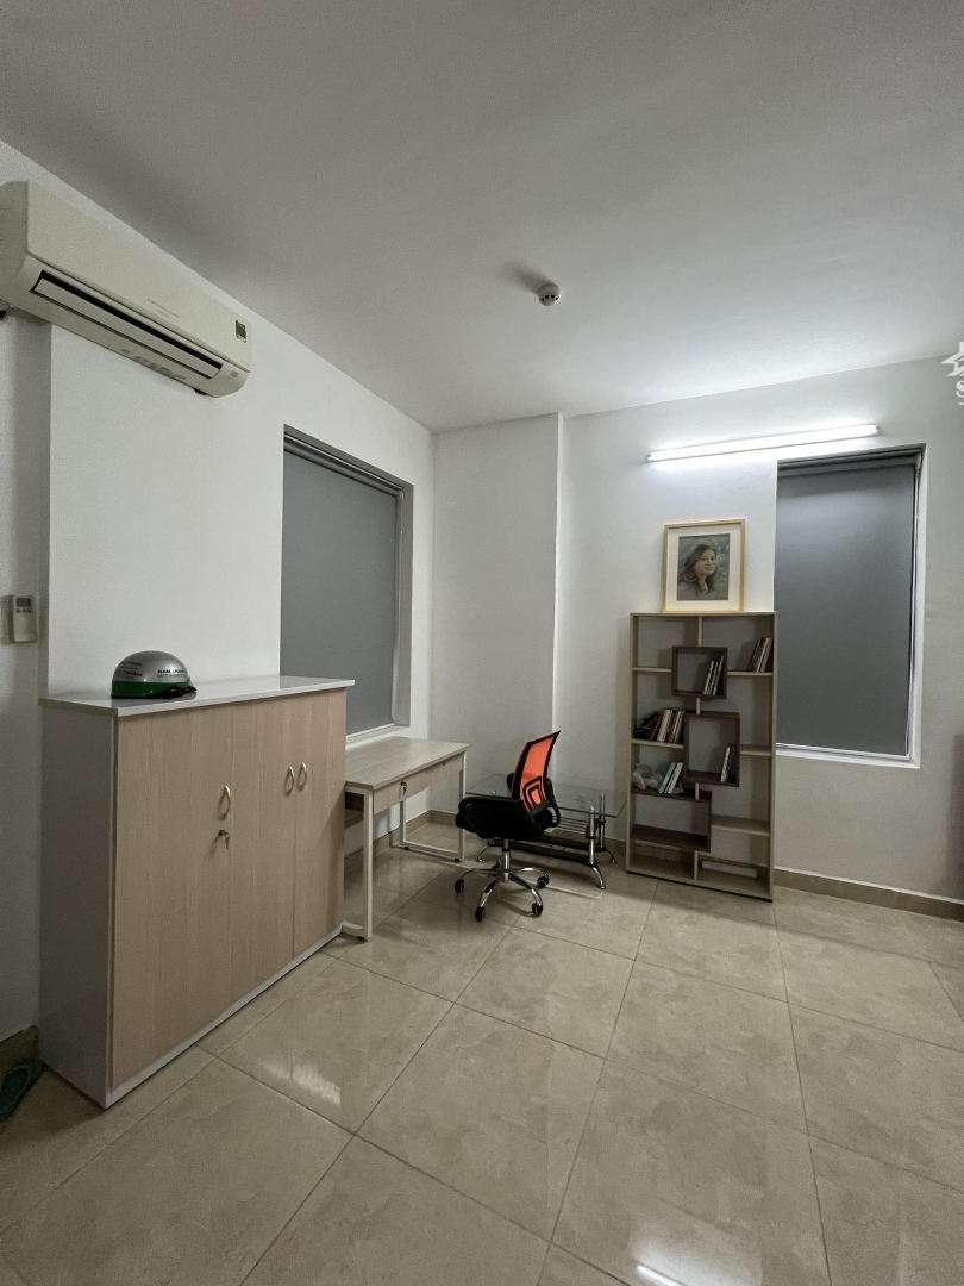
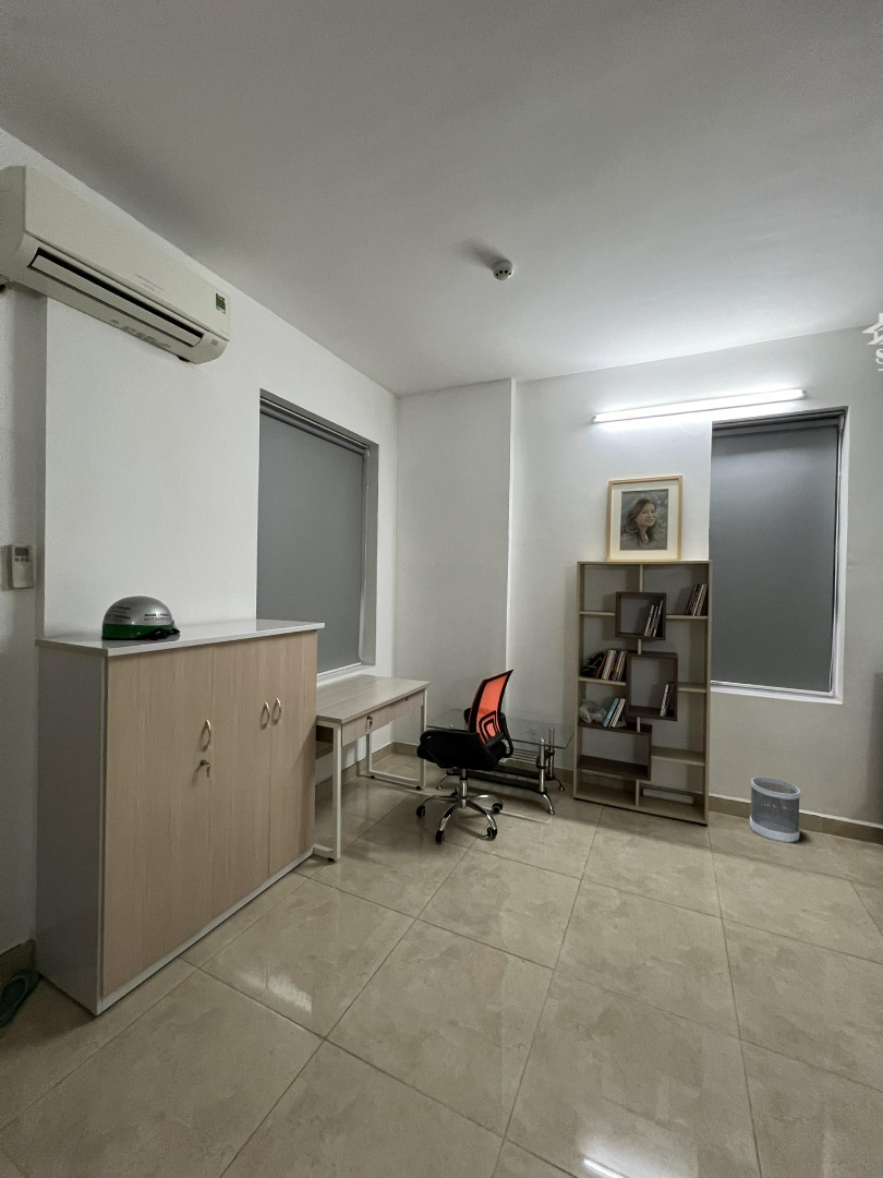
+ wastebasket (774, 808)
